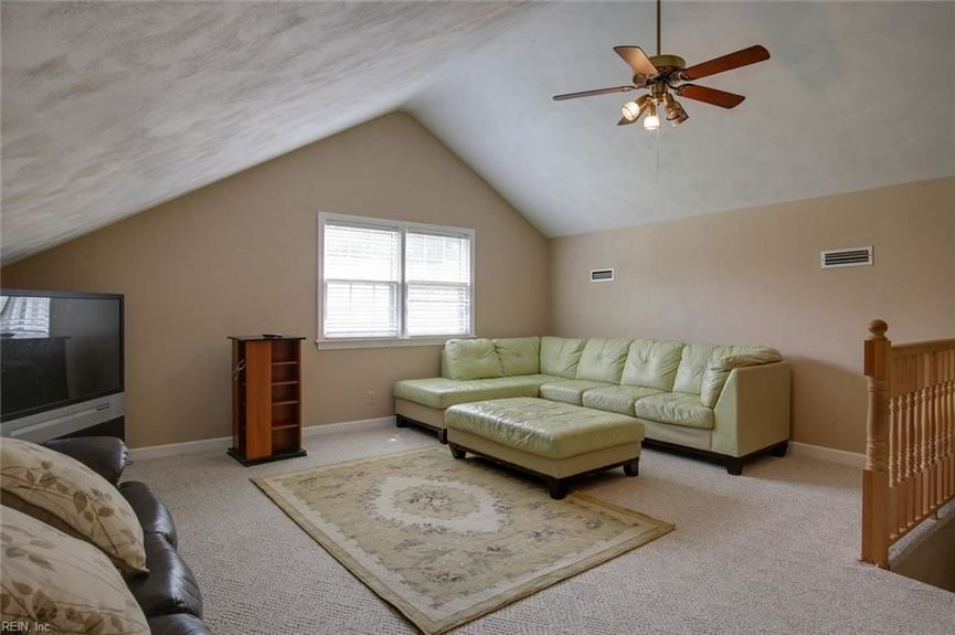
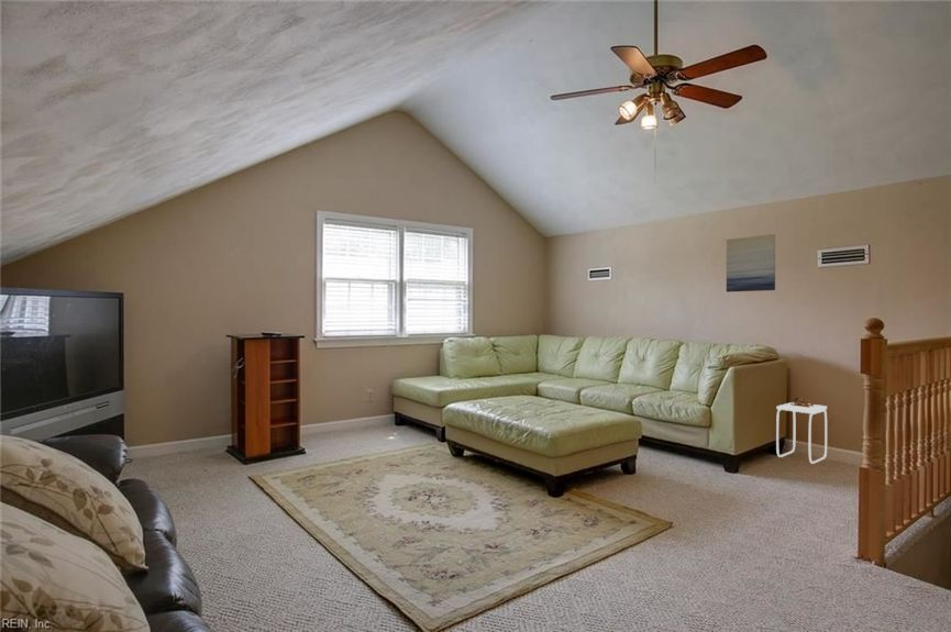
+ wall art (750, 264)
+ side table (794, 429)
